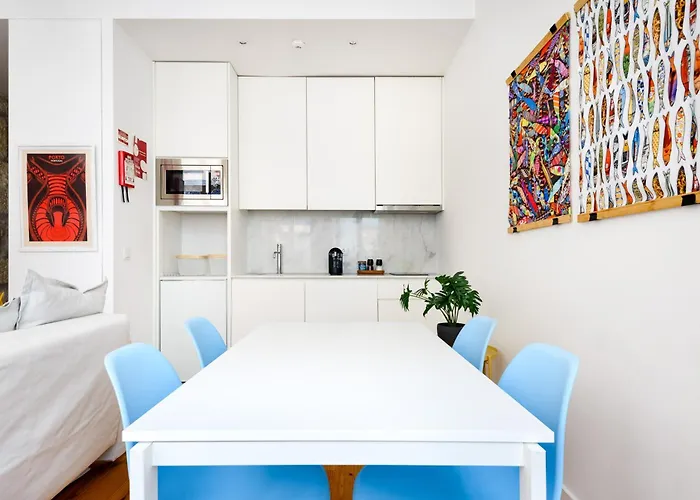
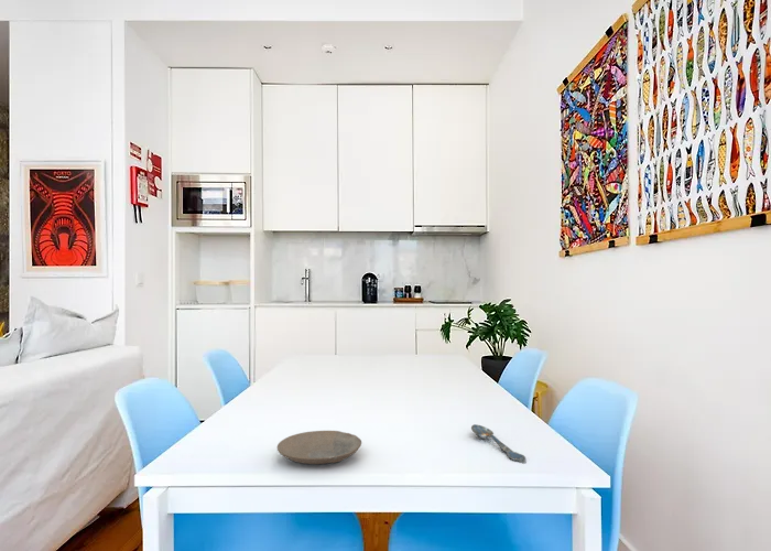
+ spoon (497, 442)
+ plate (319, 450)
